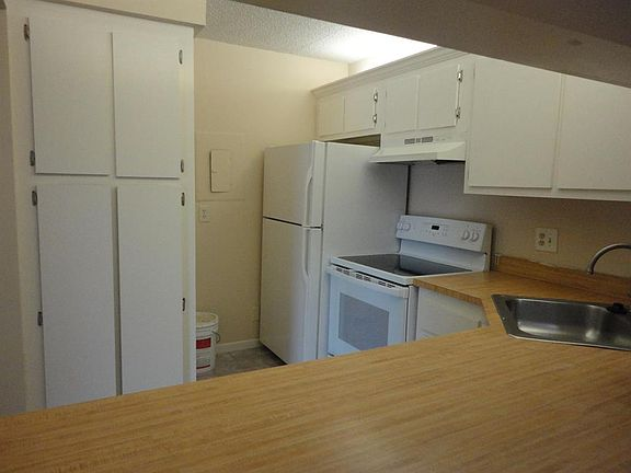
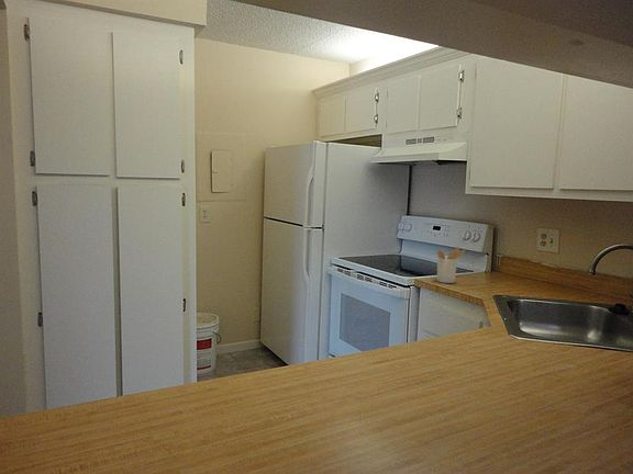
+ utensil holder (449, 264)
